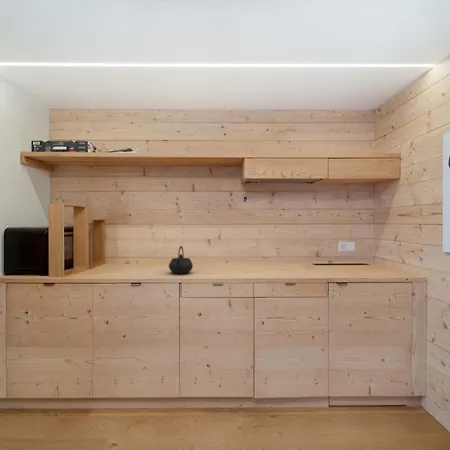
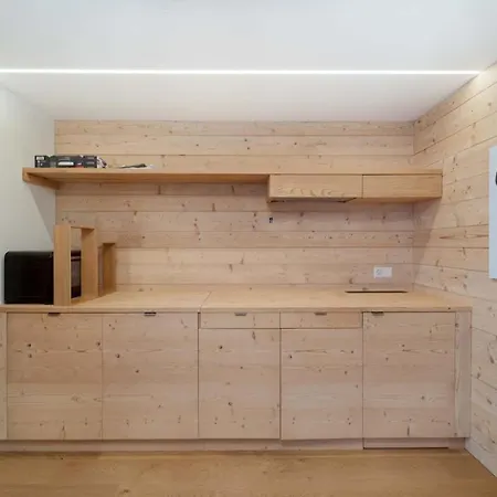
- kettle (180, 259)
